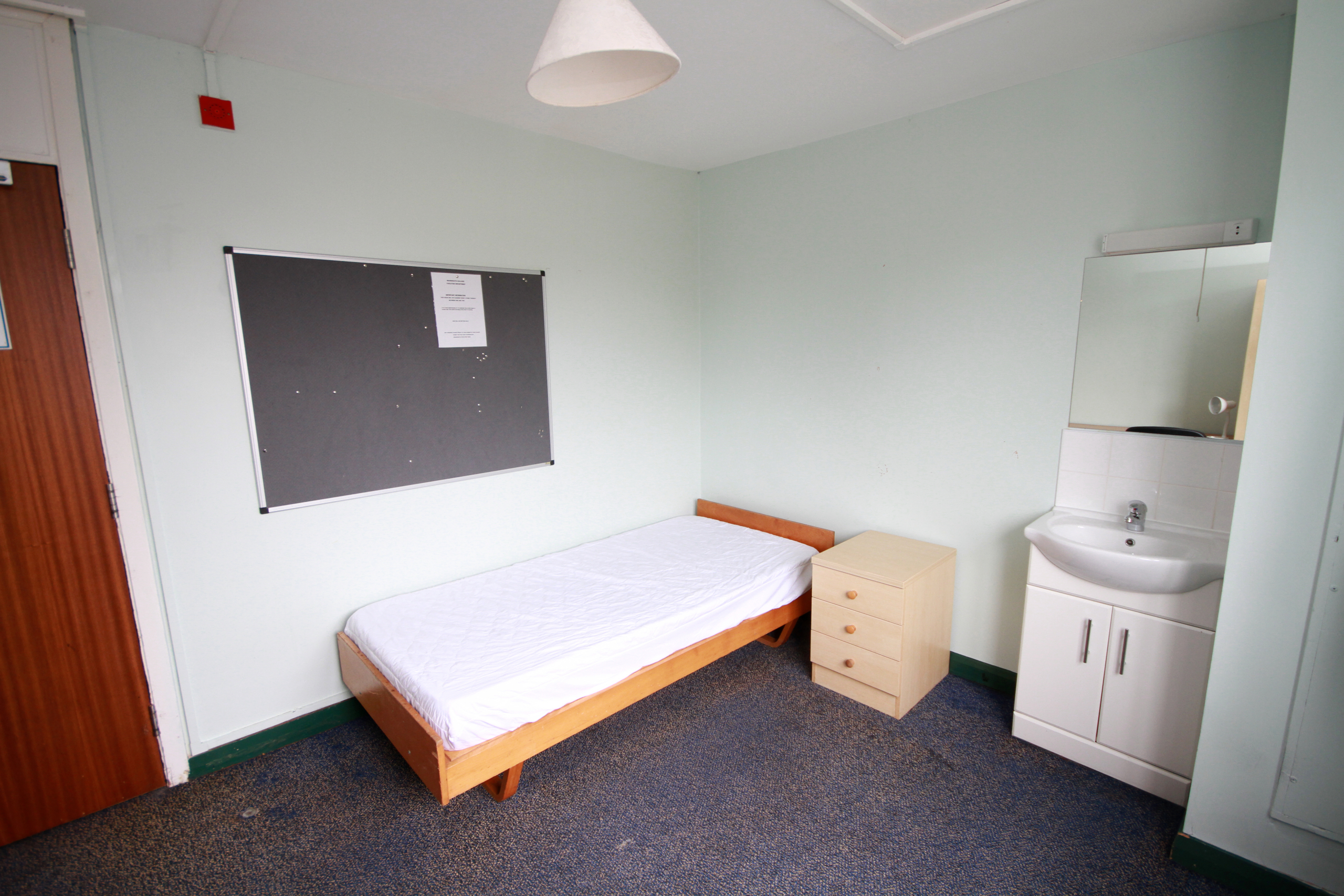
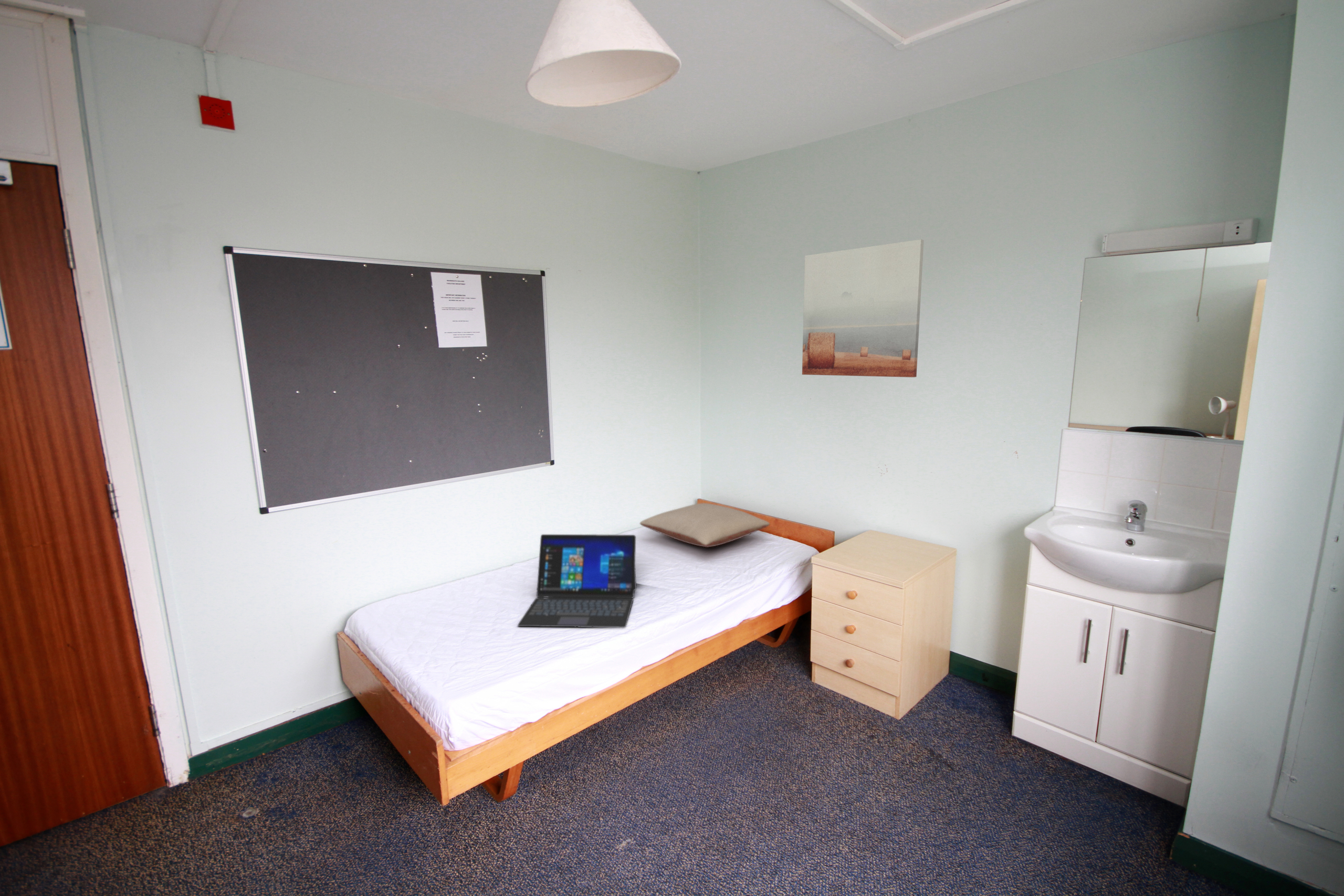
+ laptop (580, 577)
+ wall art (857, 313)
+ pillow (704, 523)
